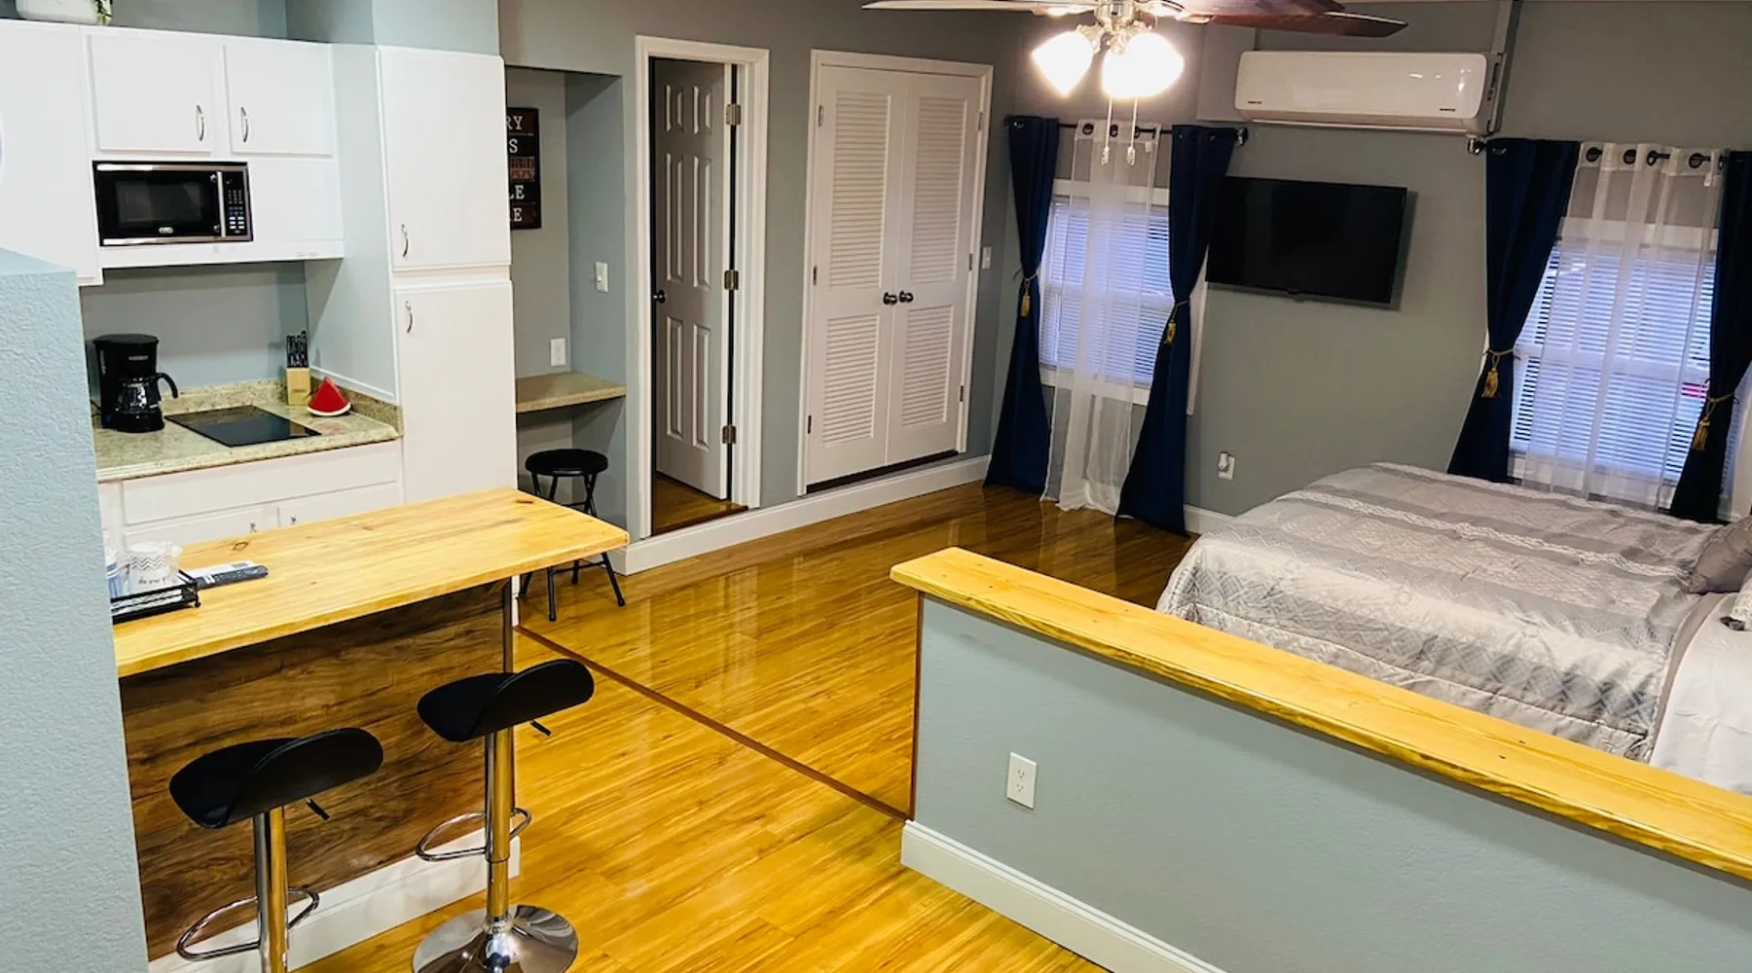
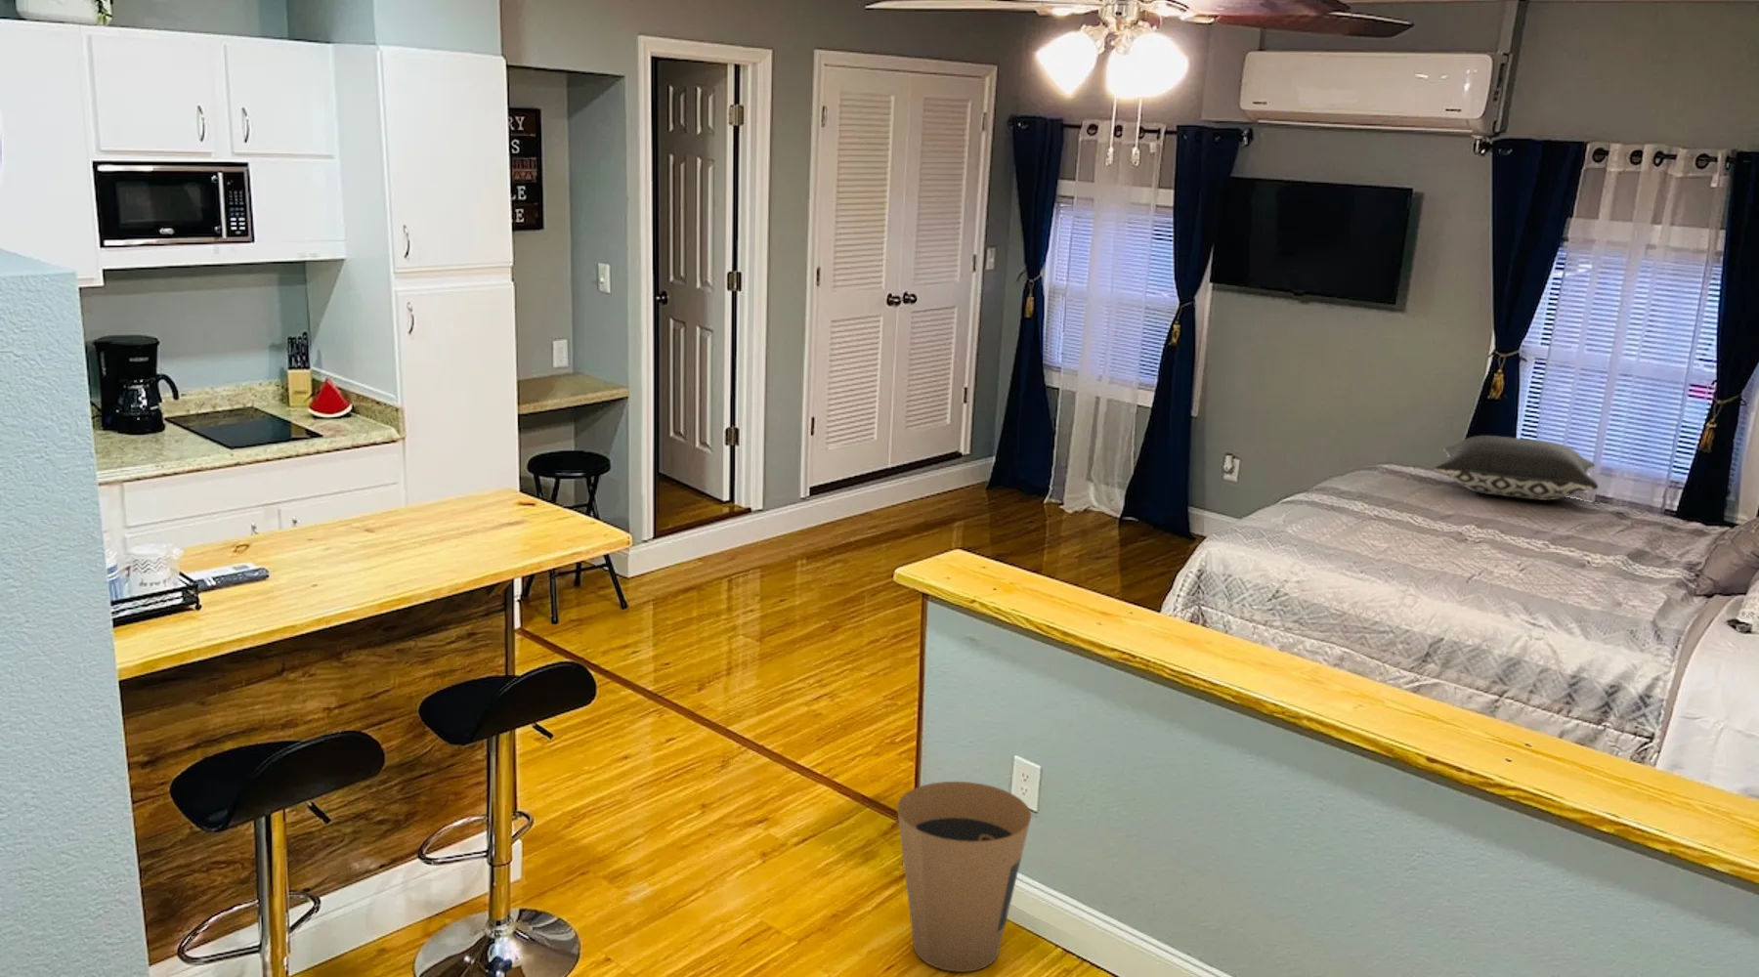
+ trash can (960, 880)
+ pillow (1516, 466)
